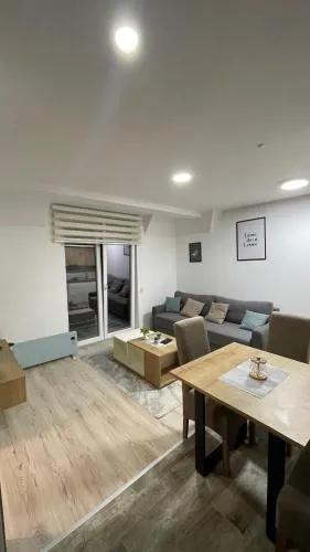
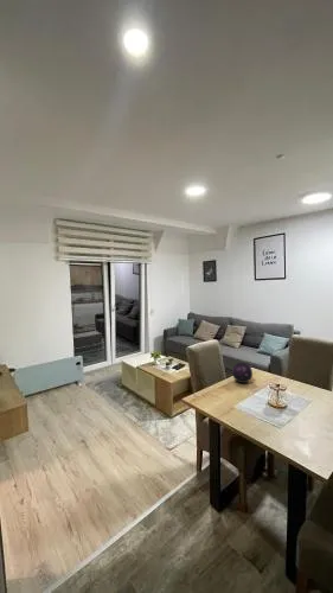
+ decorative orb (242, 372)
